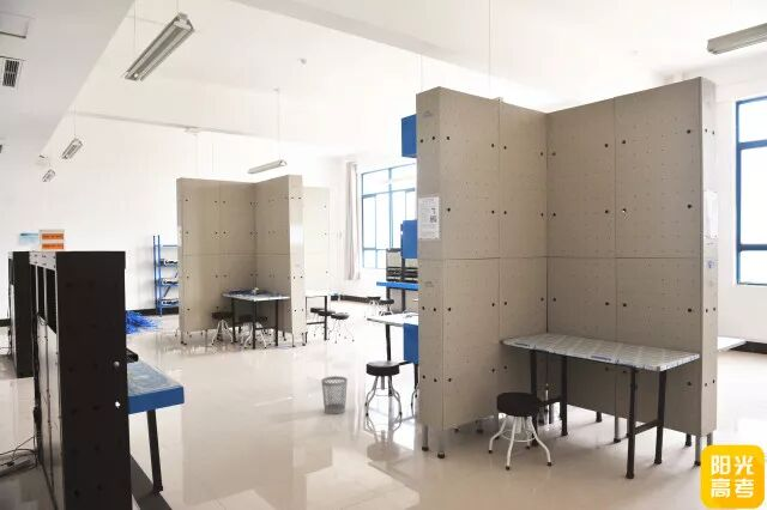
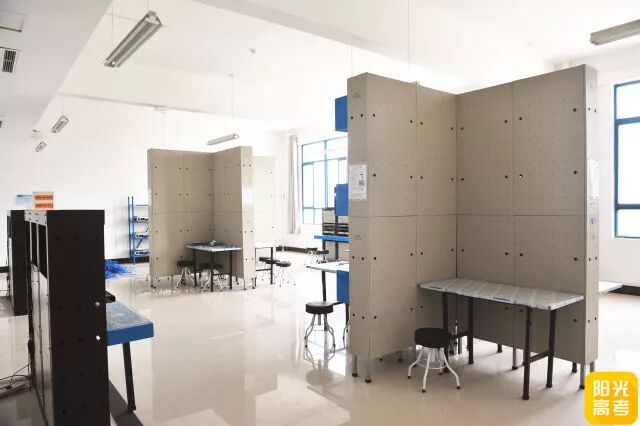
- wastebasket (334, 395)
